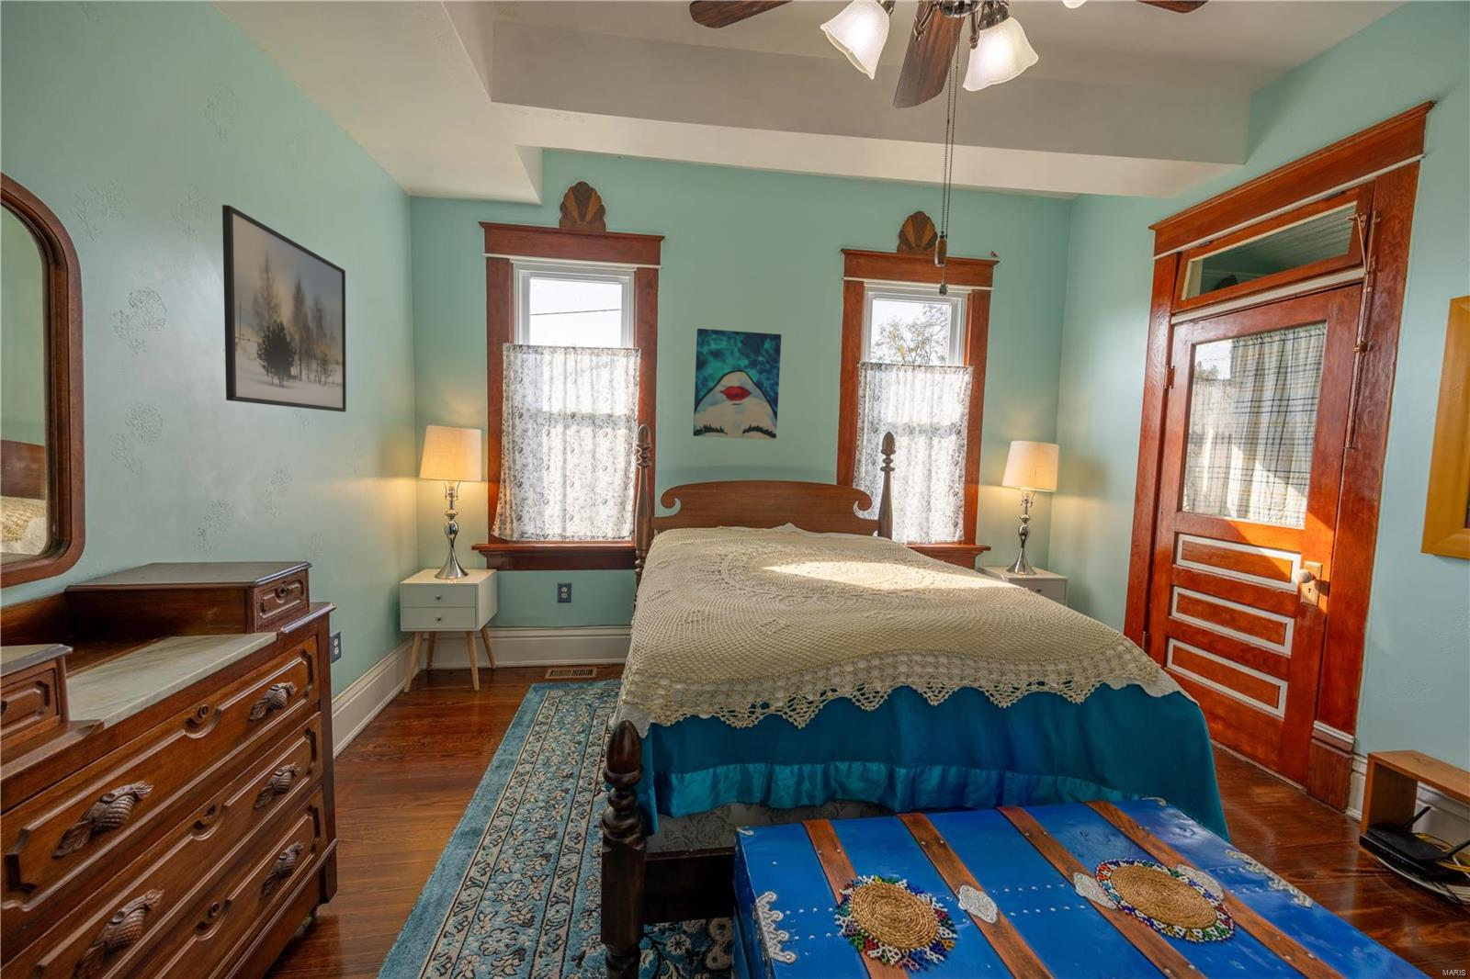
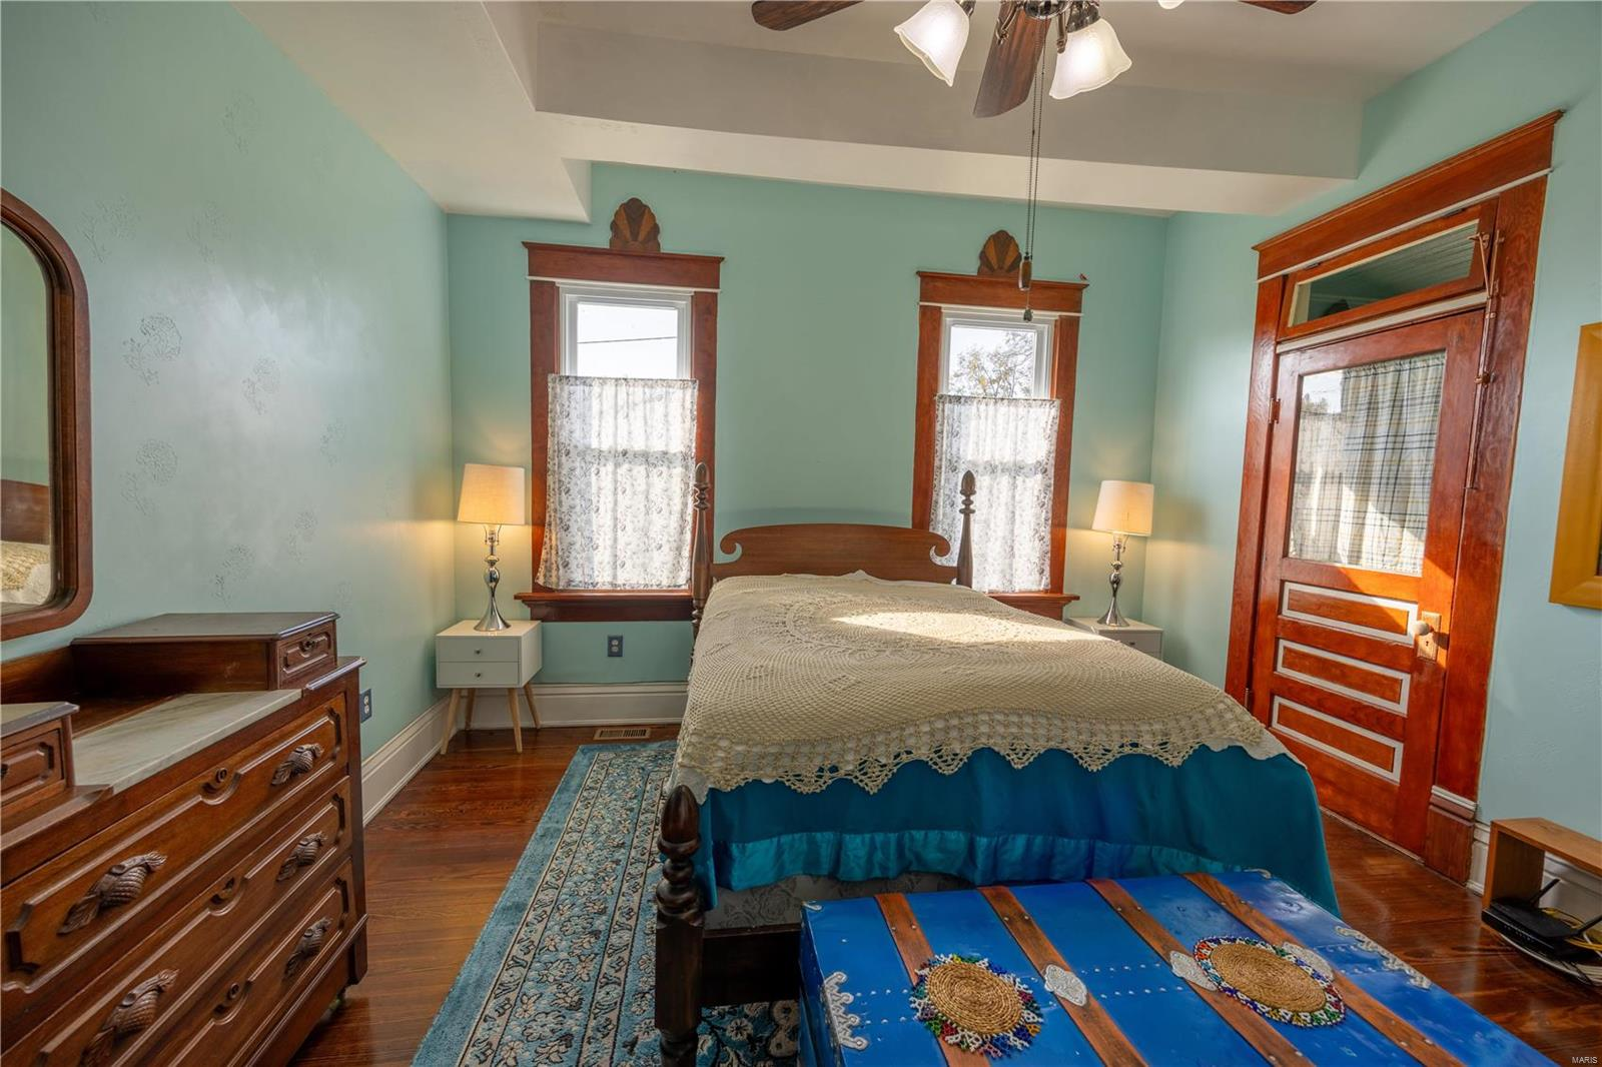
- wall art (737, 385)
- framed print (294, 326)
